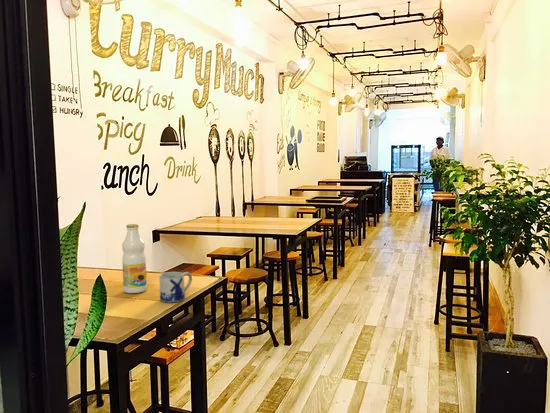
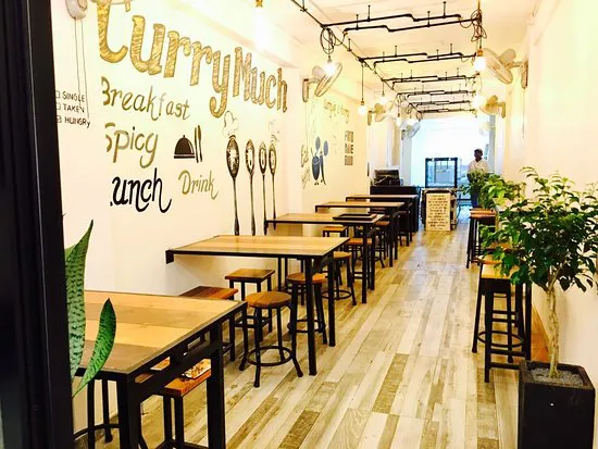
- mug (175, 286)
- beverage bottle (134, 257)
